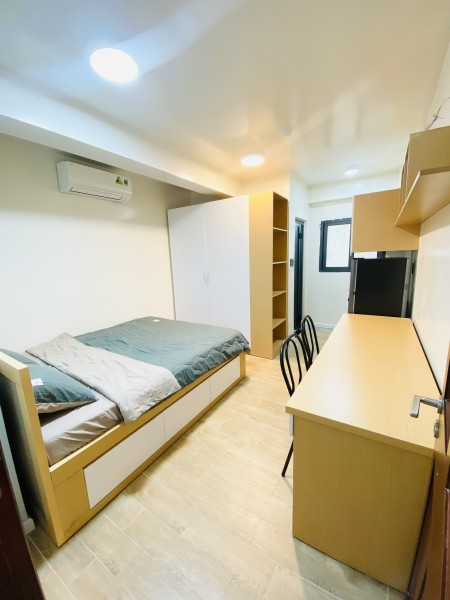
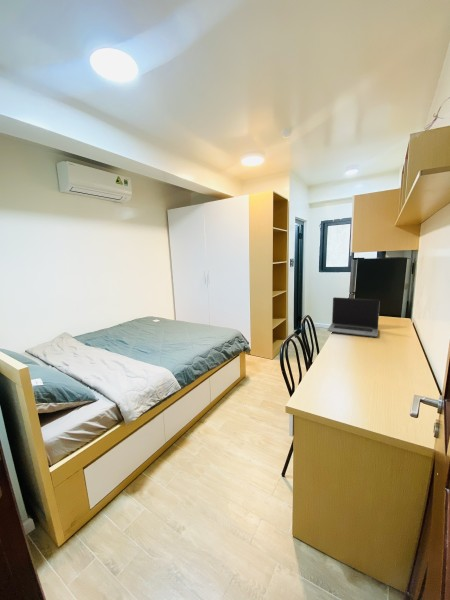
+ laptop computer (353, 316)
